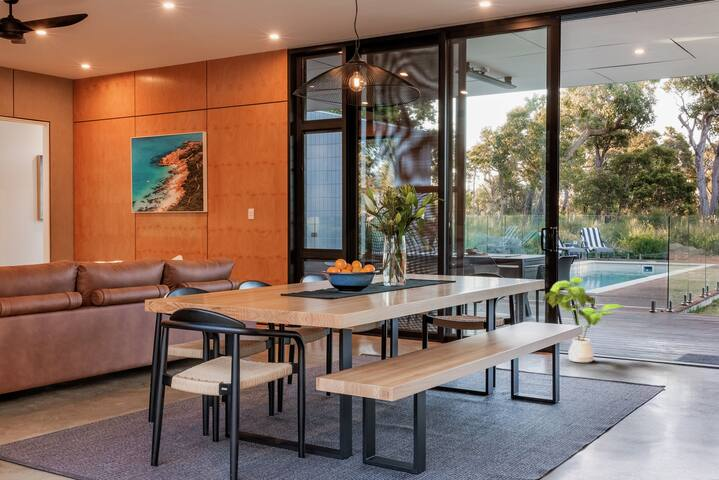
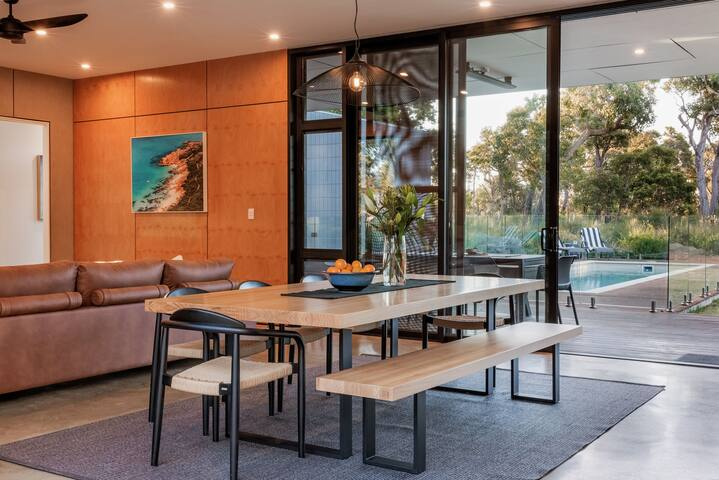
- house plant (578, 320)
